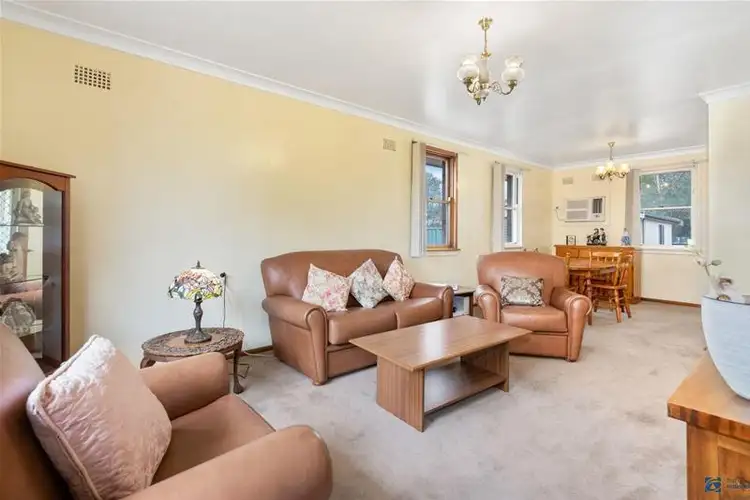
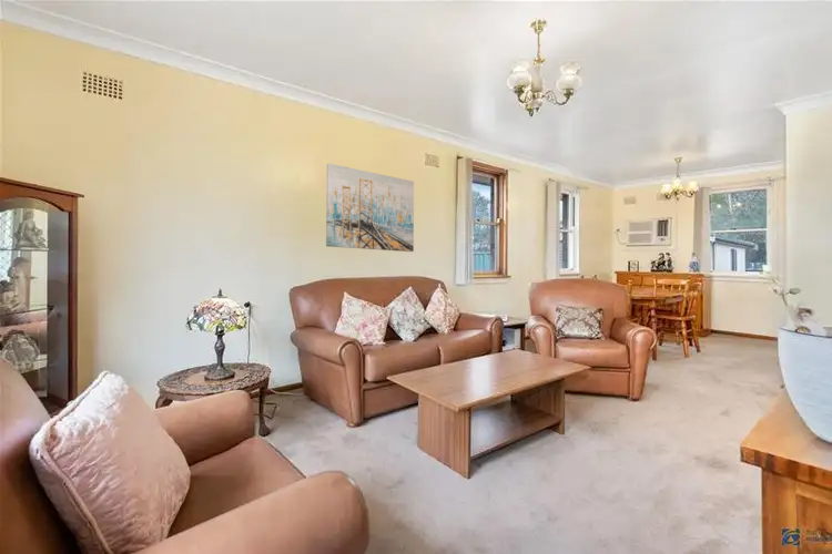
+ wall art (373, 211)
